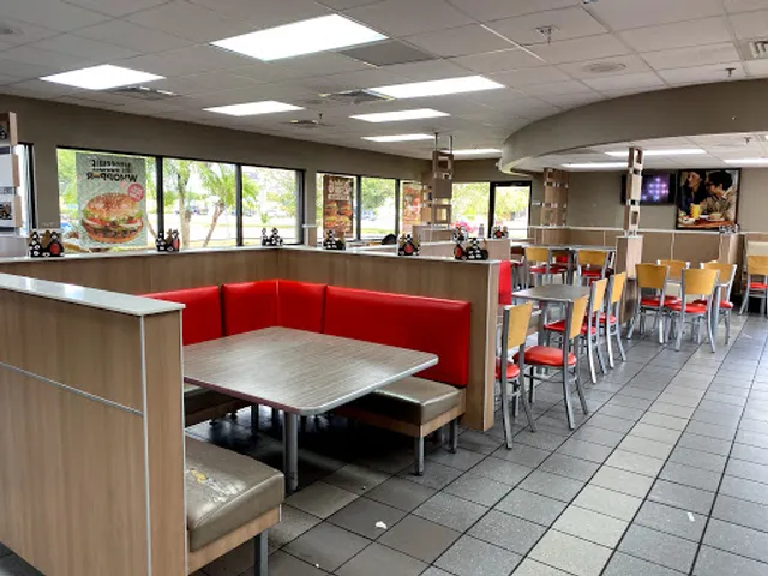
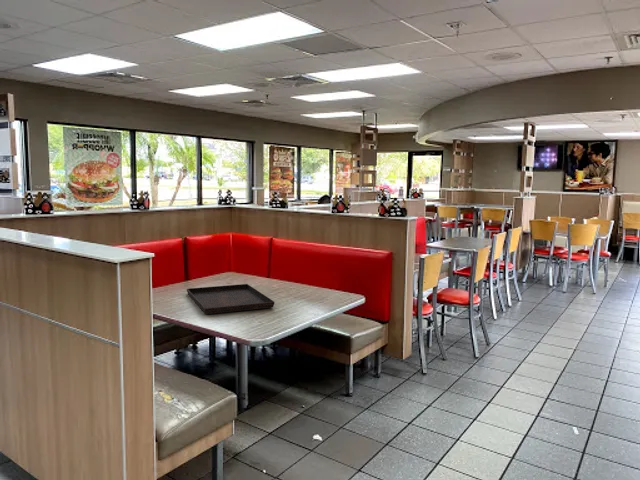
+ serving tray (228, 297)
